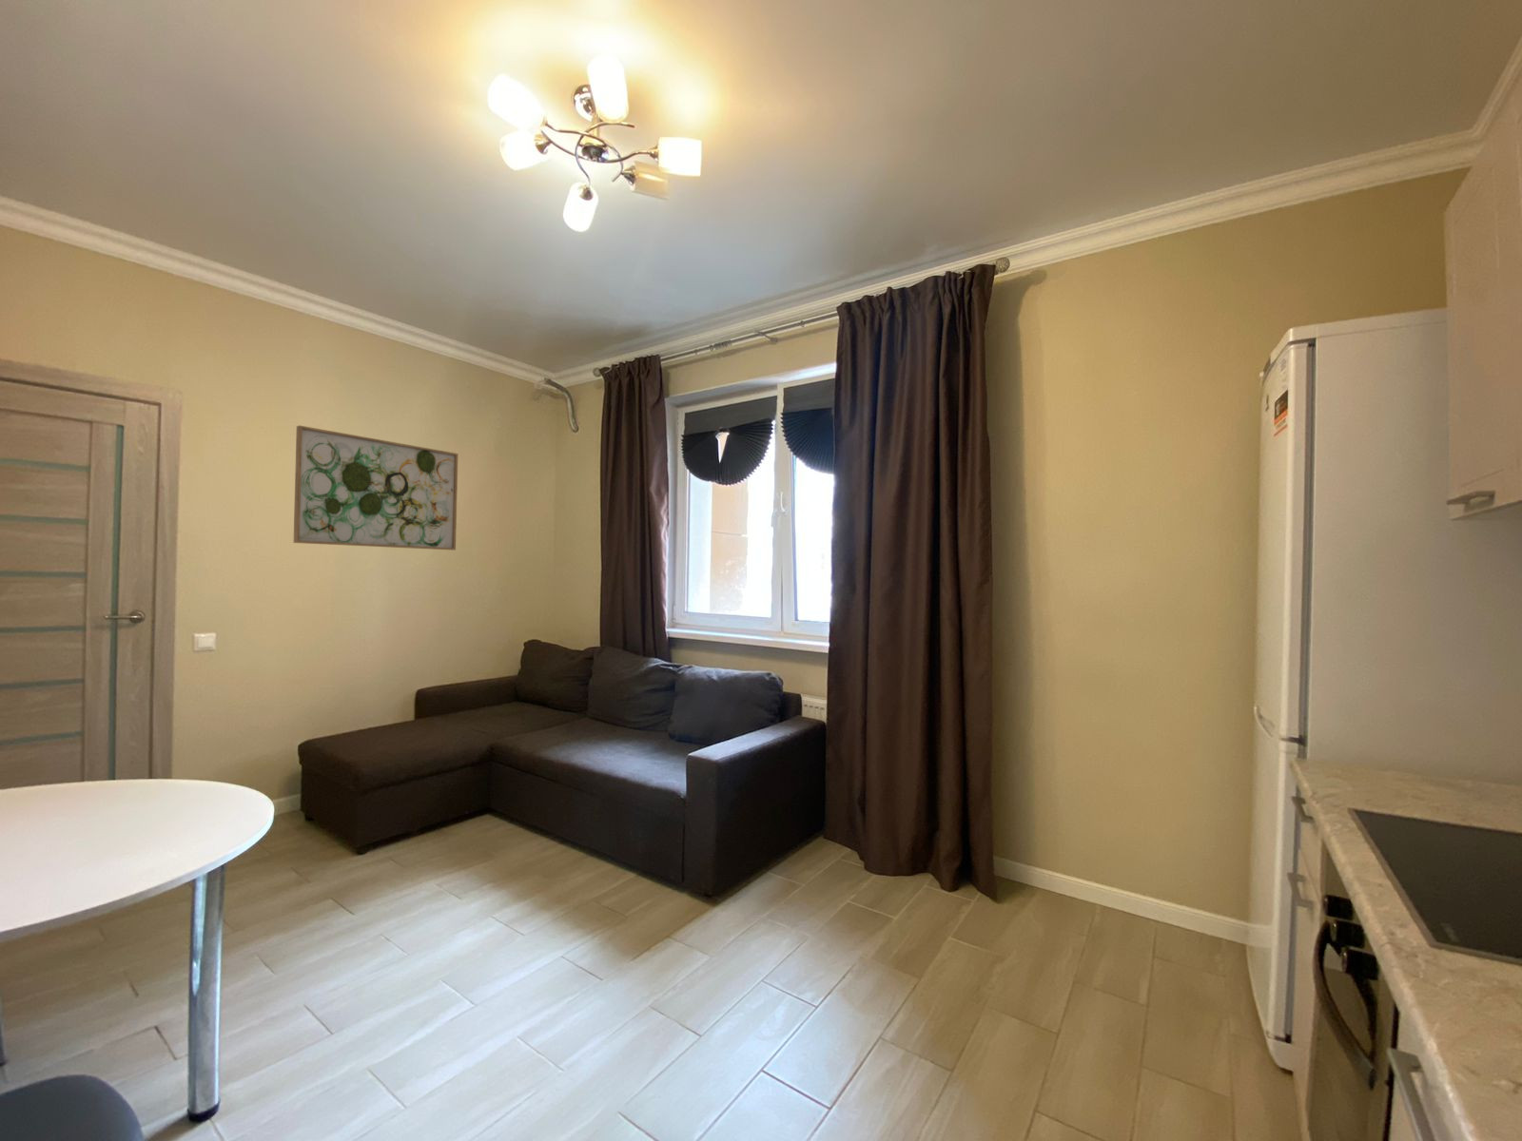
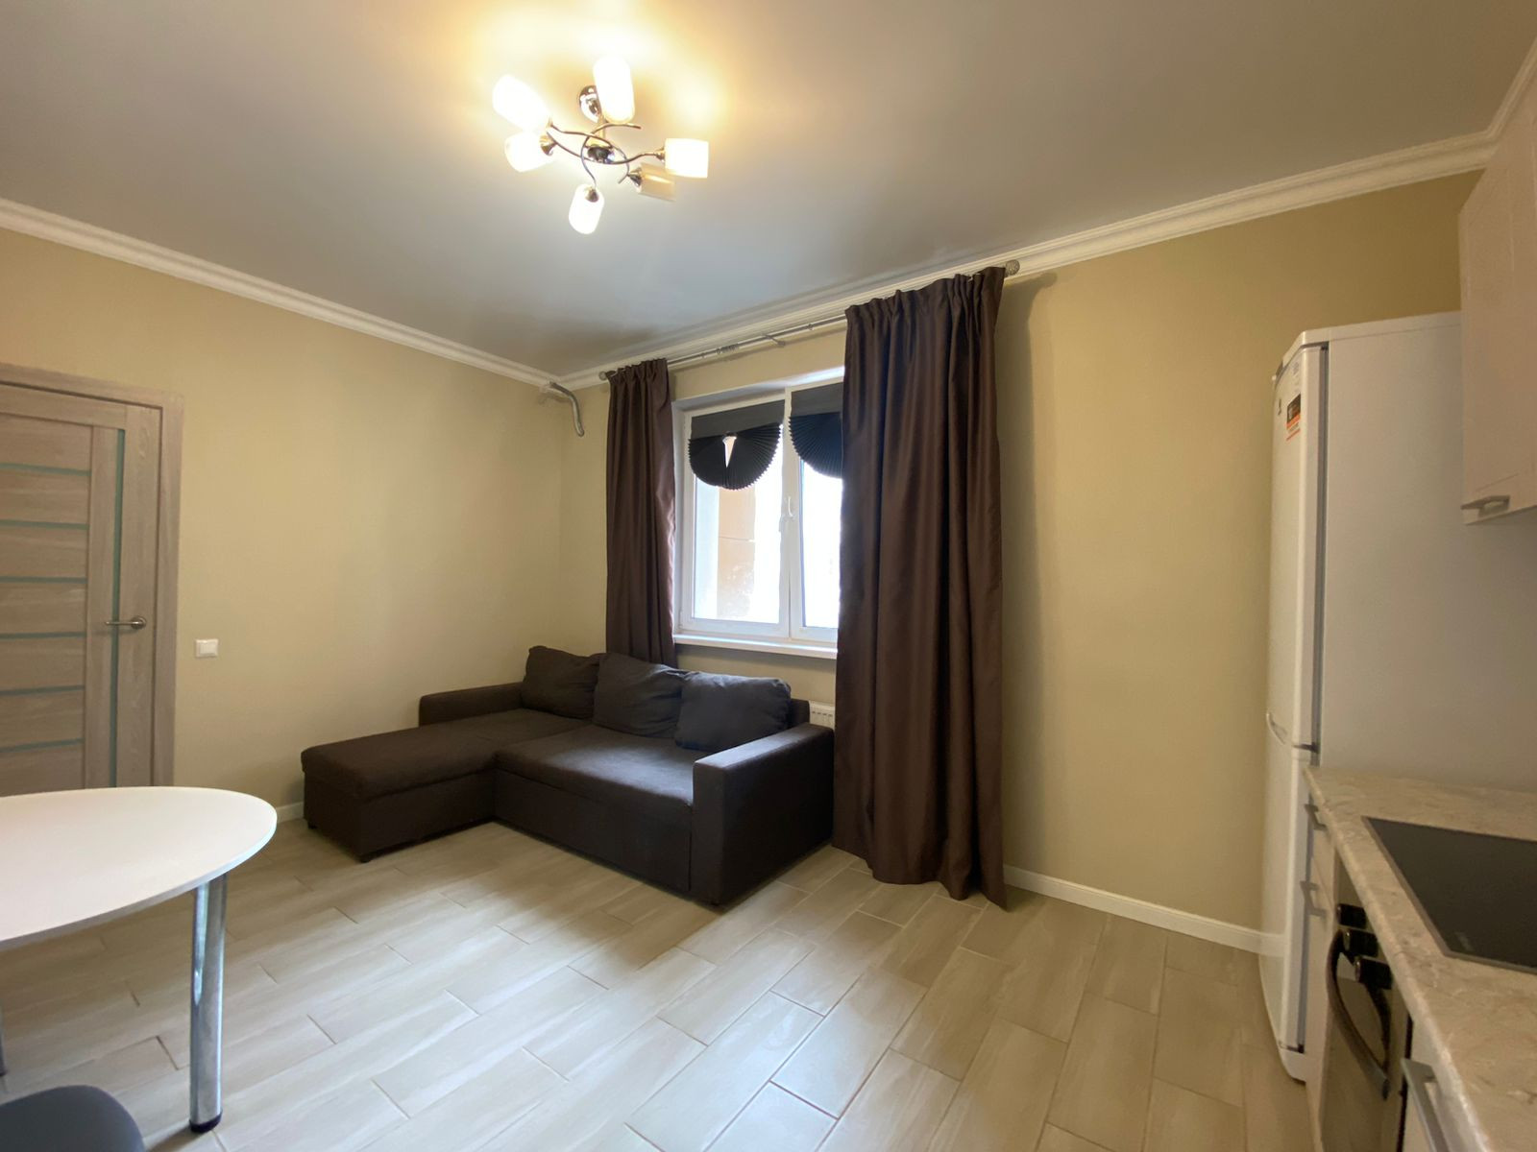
- wall art (385, 494)
